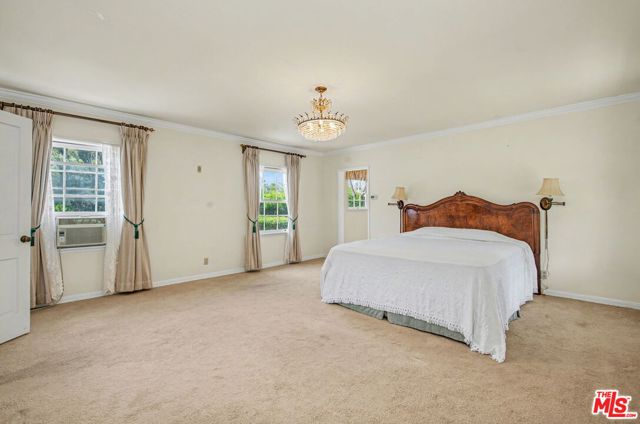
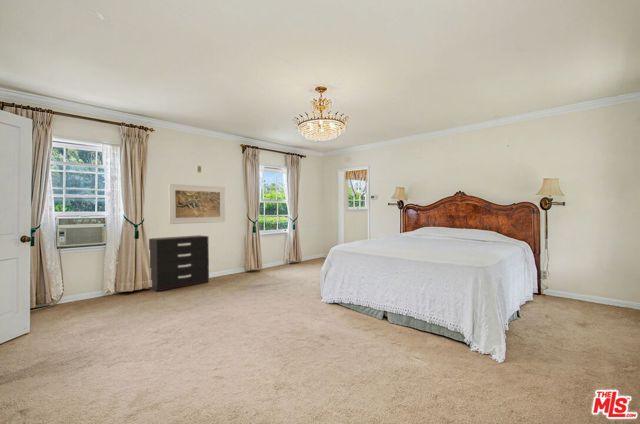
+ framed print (198, 204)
+ dresser (180, 261)
